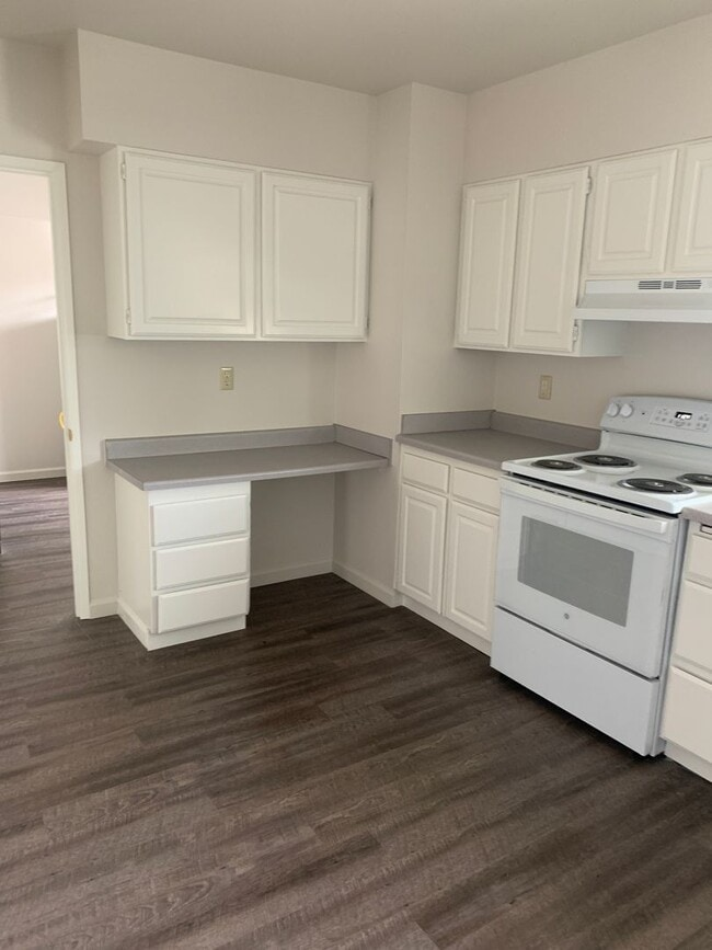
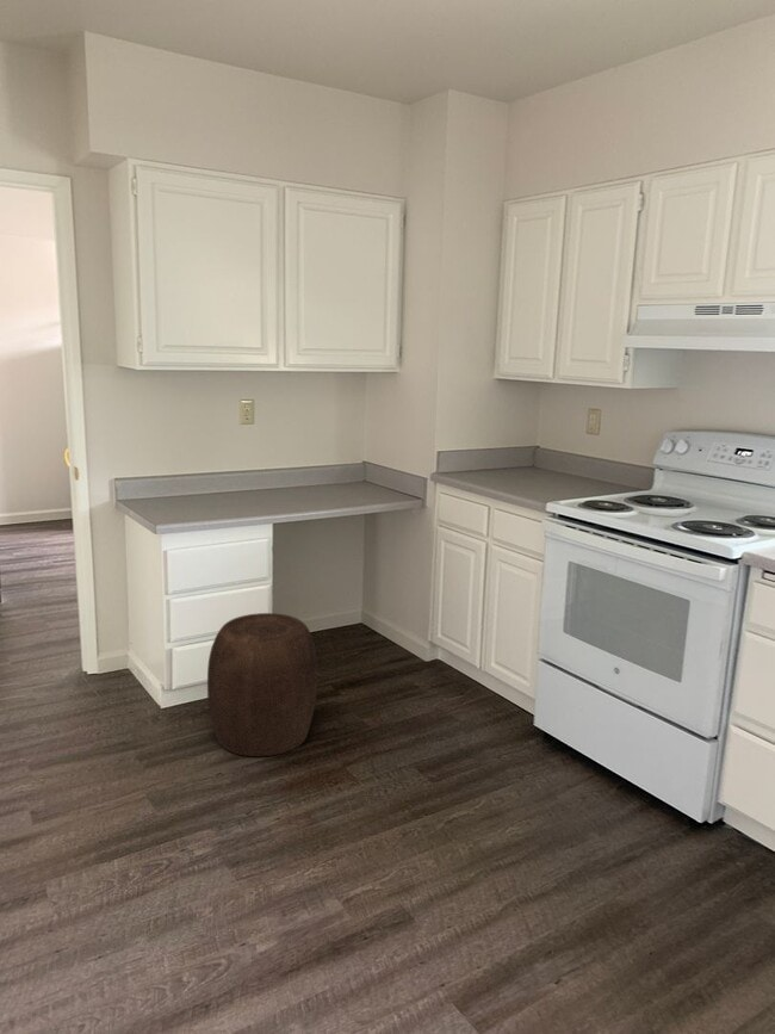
+ stool (262, 680)
